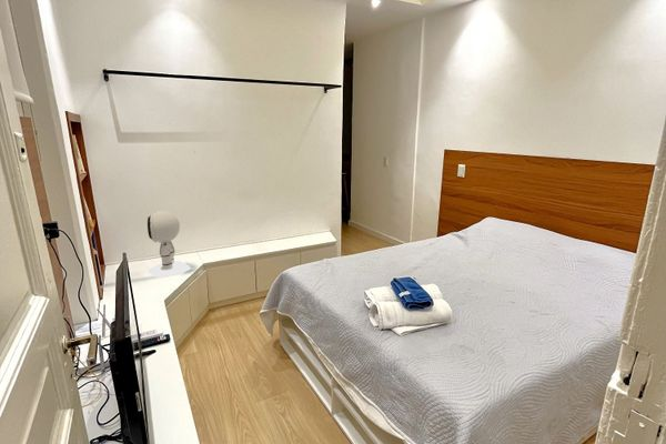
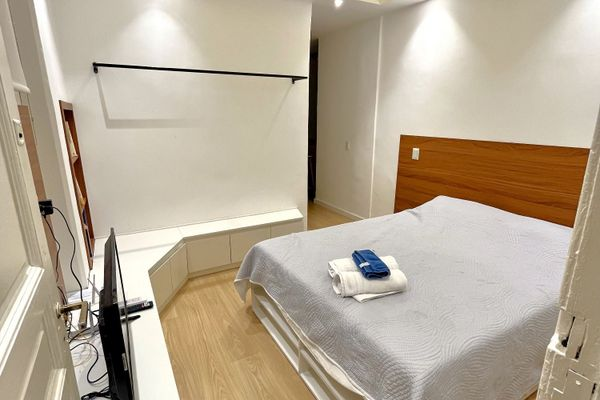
- desk lamp (165, 241)
